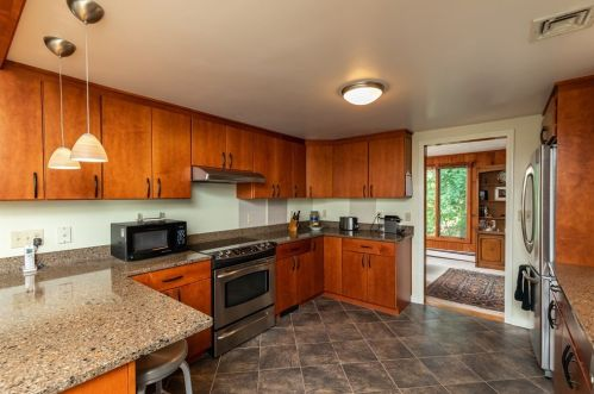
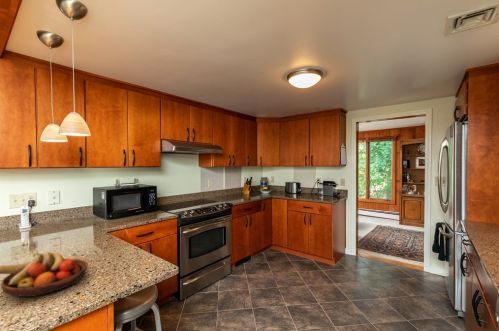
+ fruit bowl (47, 269)
